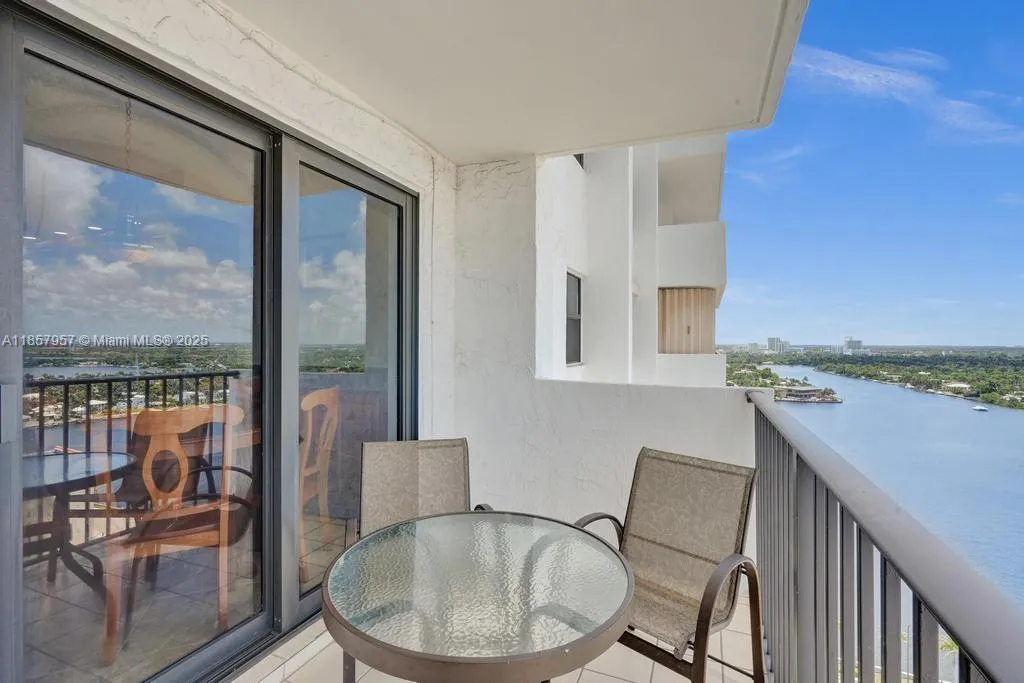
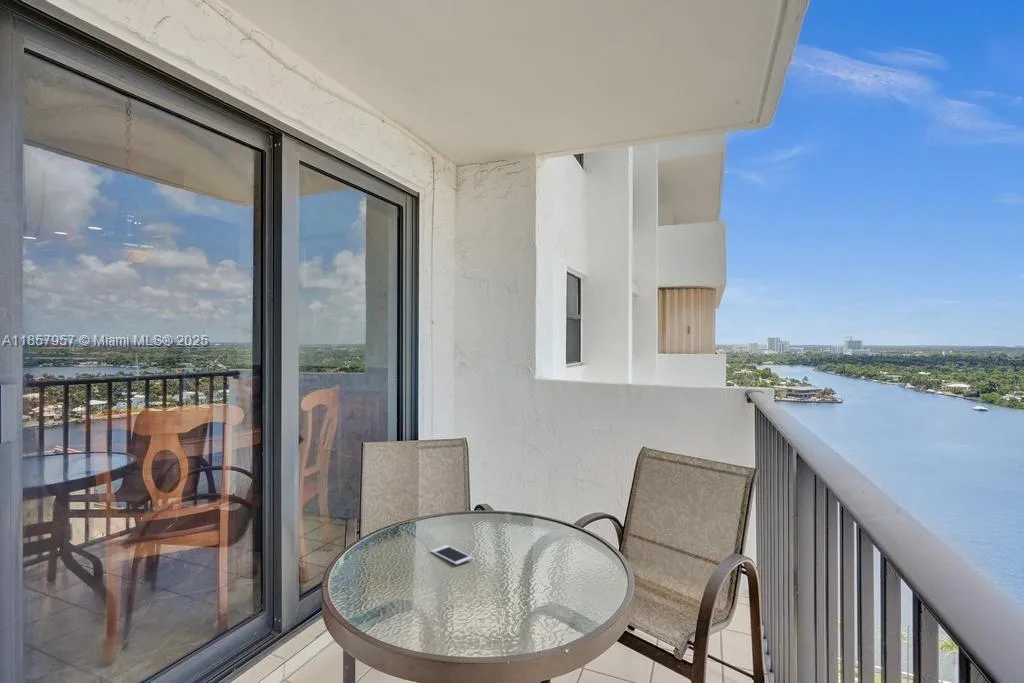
+ cell phone (451, 554)
